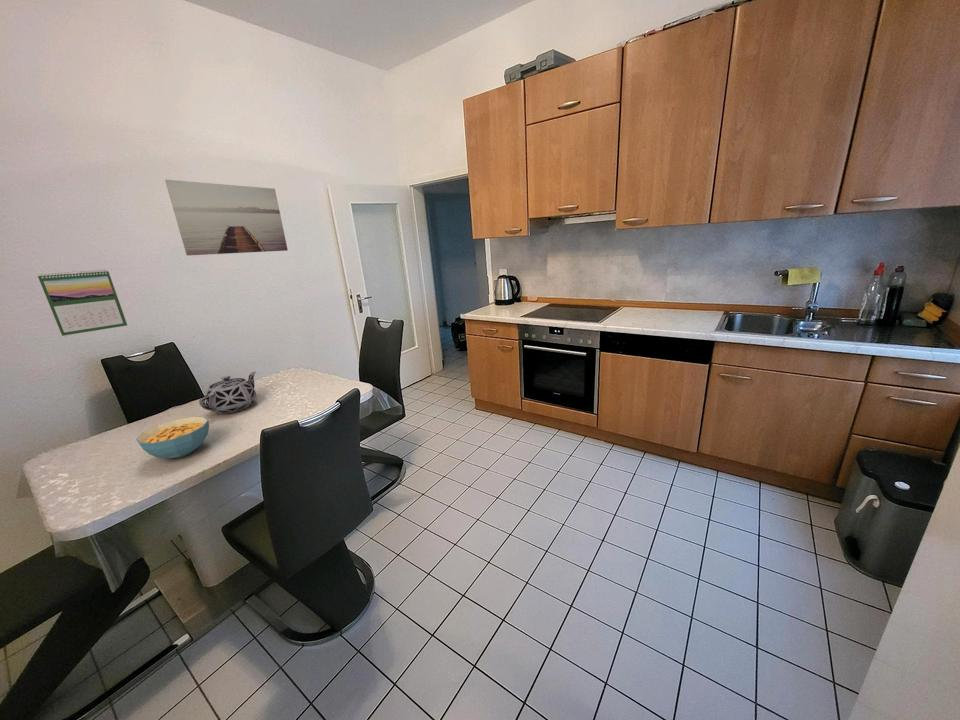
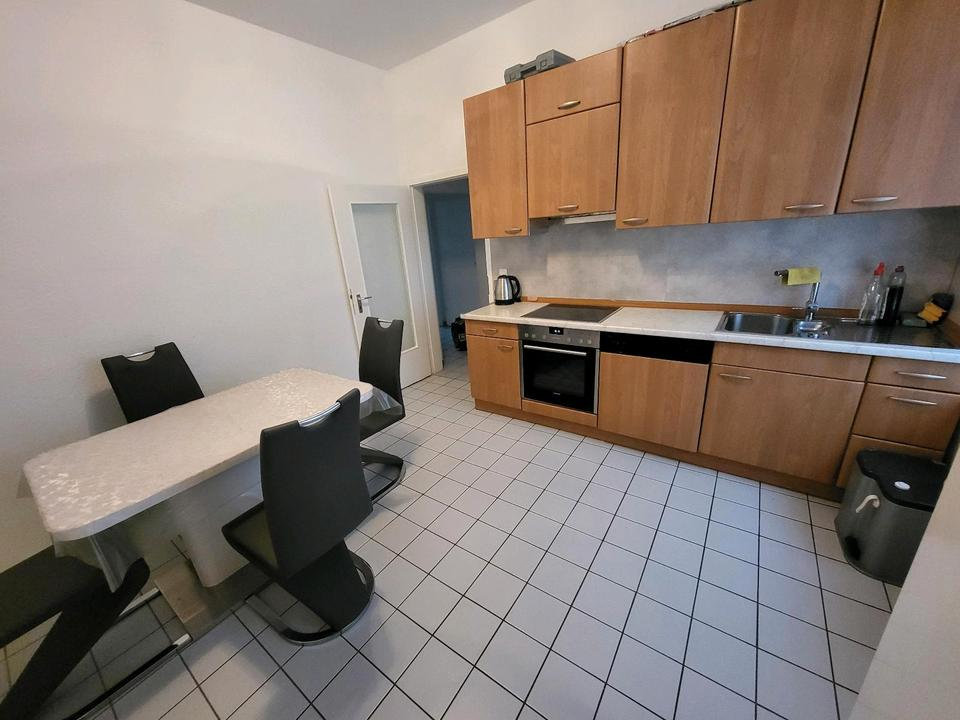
- wall art (234, 219)
- teapot (232, 391)
- calendar (85, 301)
- cereal bowl (178, 441)
